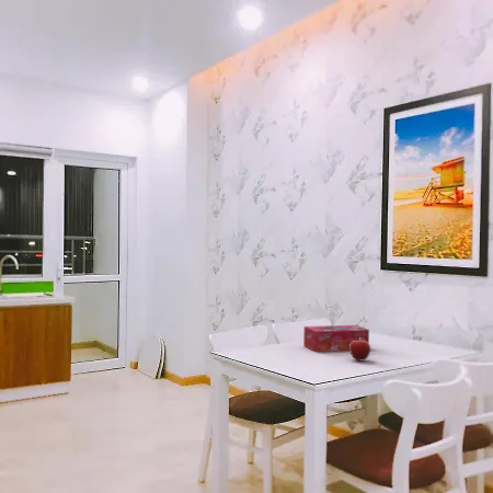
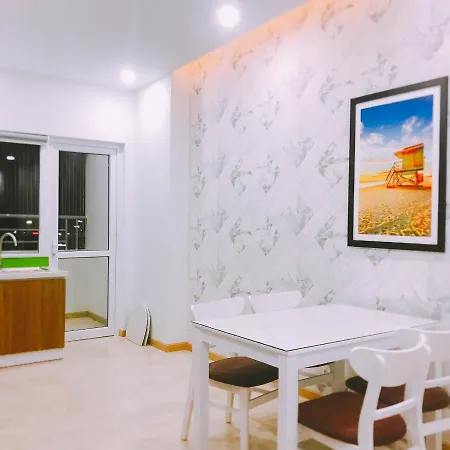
- fruit (359, 348)
- tissue box (335, 337)
